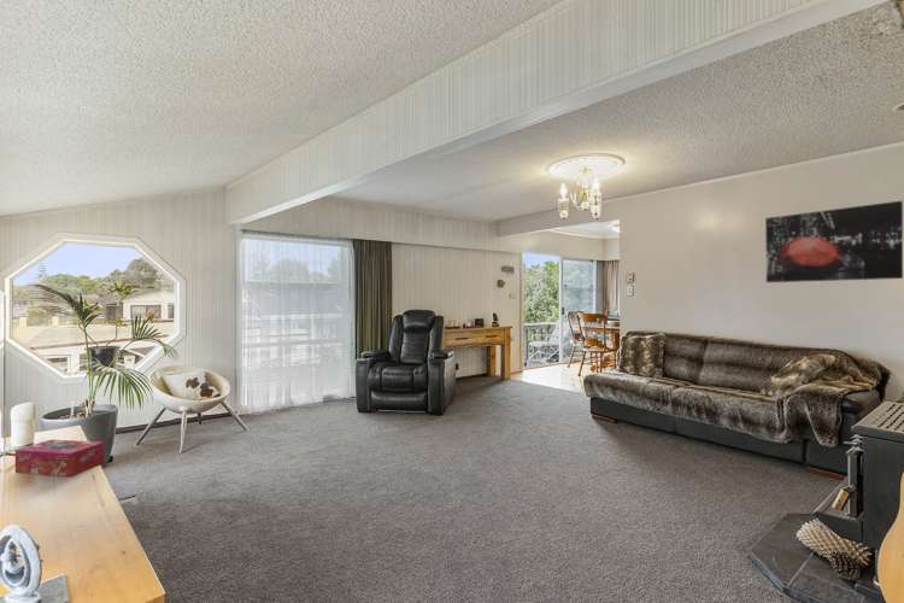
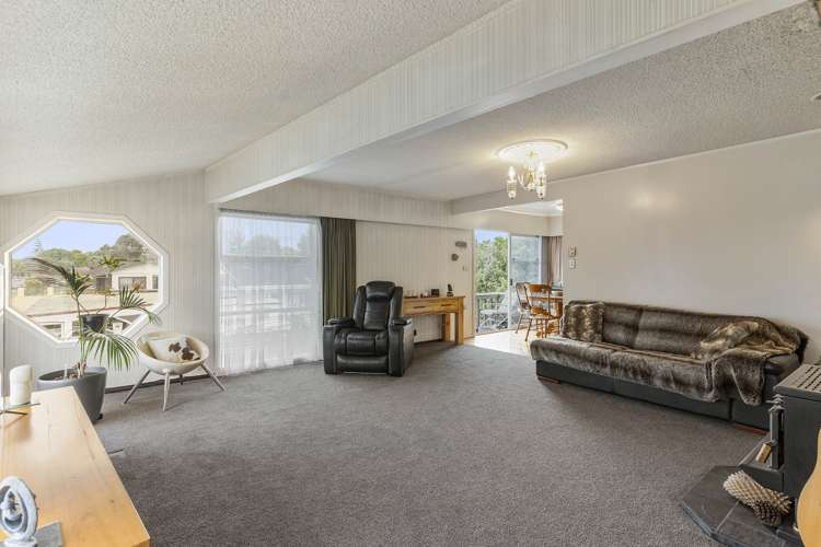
- wall art (828, 245)
- tissue box (60, 457)
